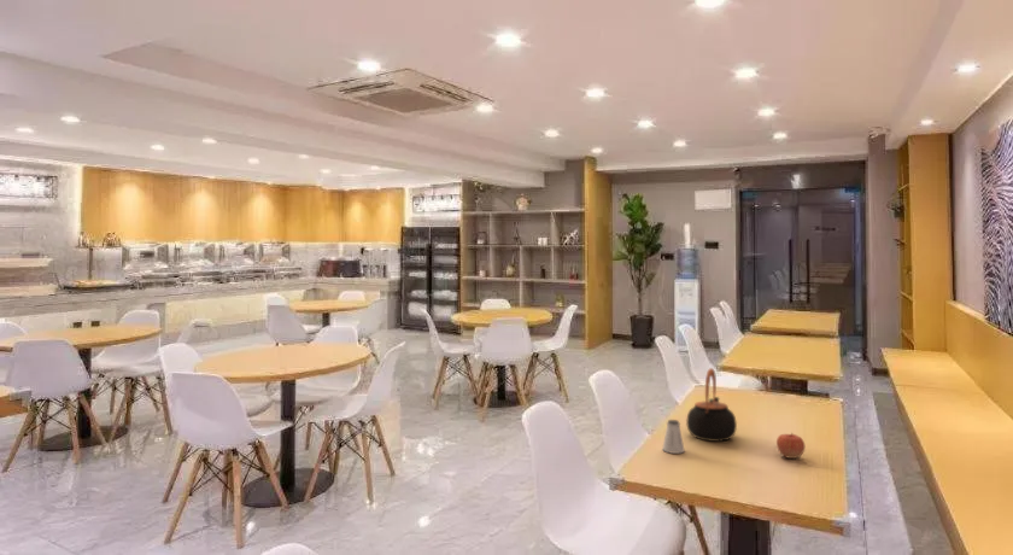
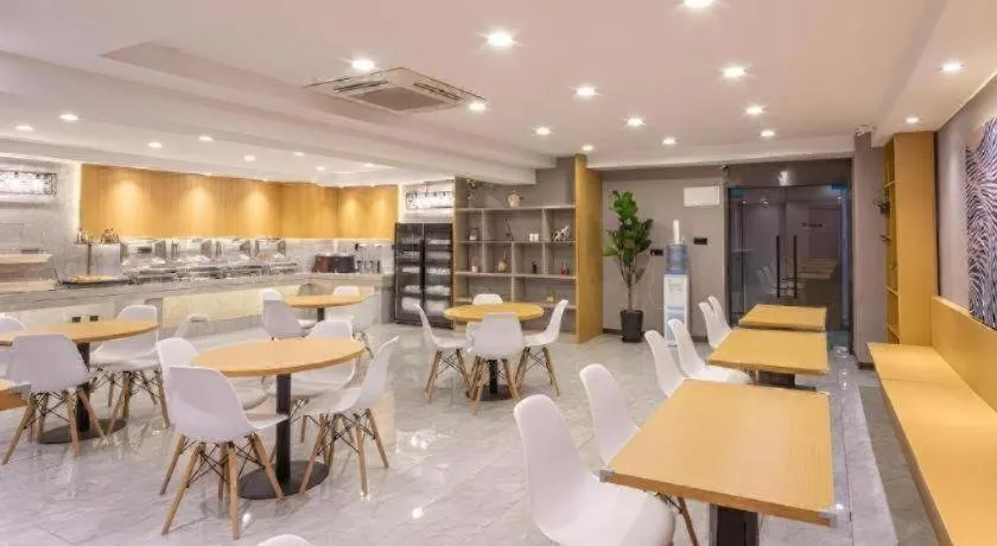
- saltshaker (673, 434)
- teapot (712, 401)
- apple (790, 444)
